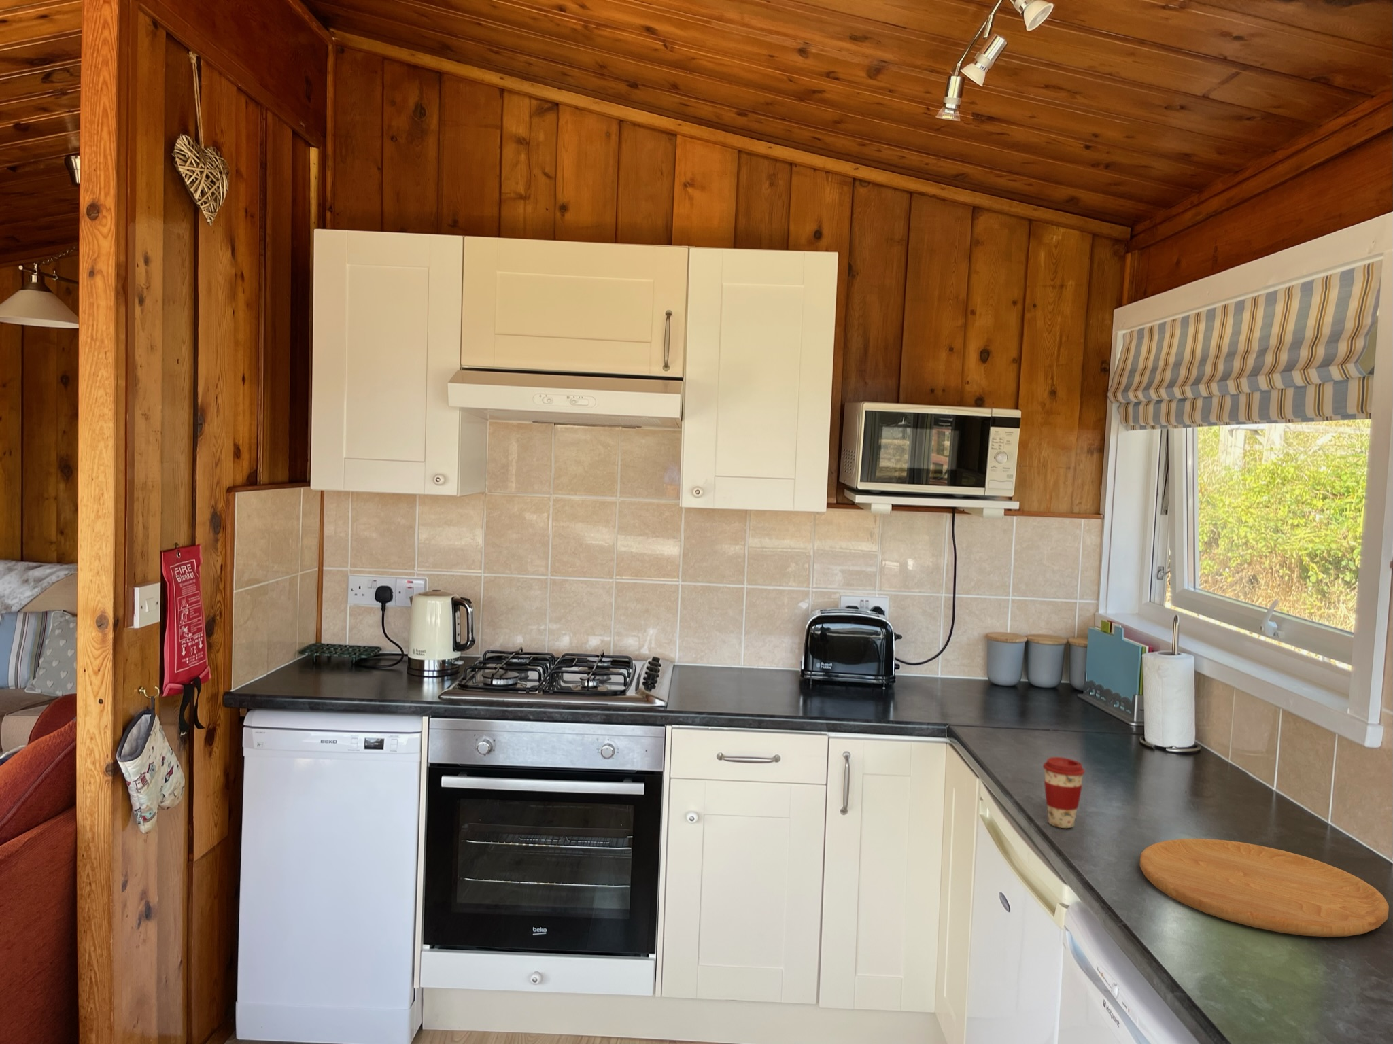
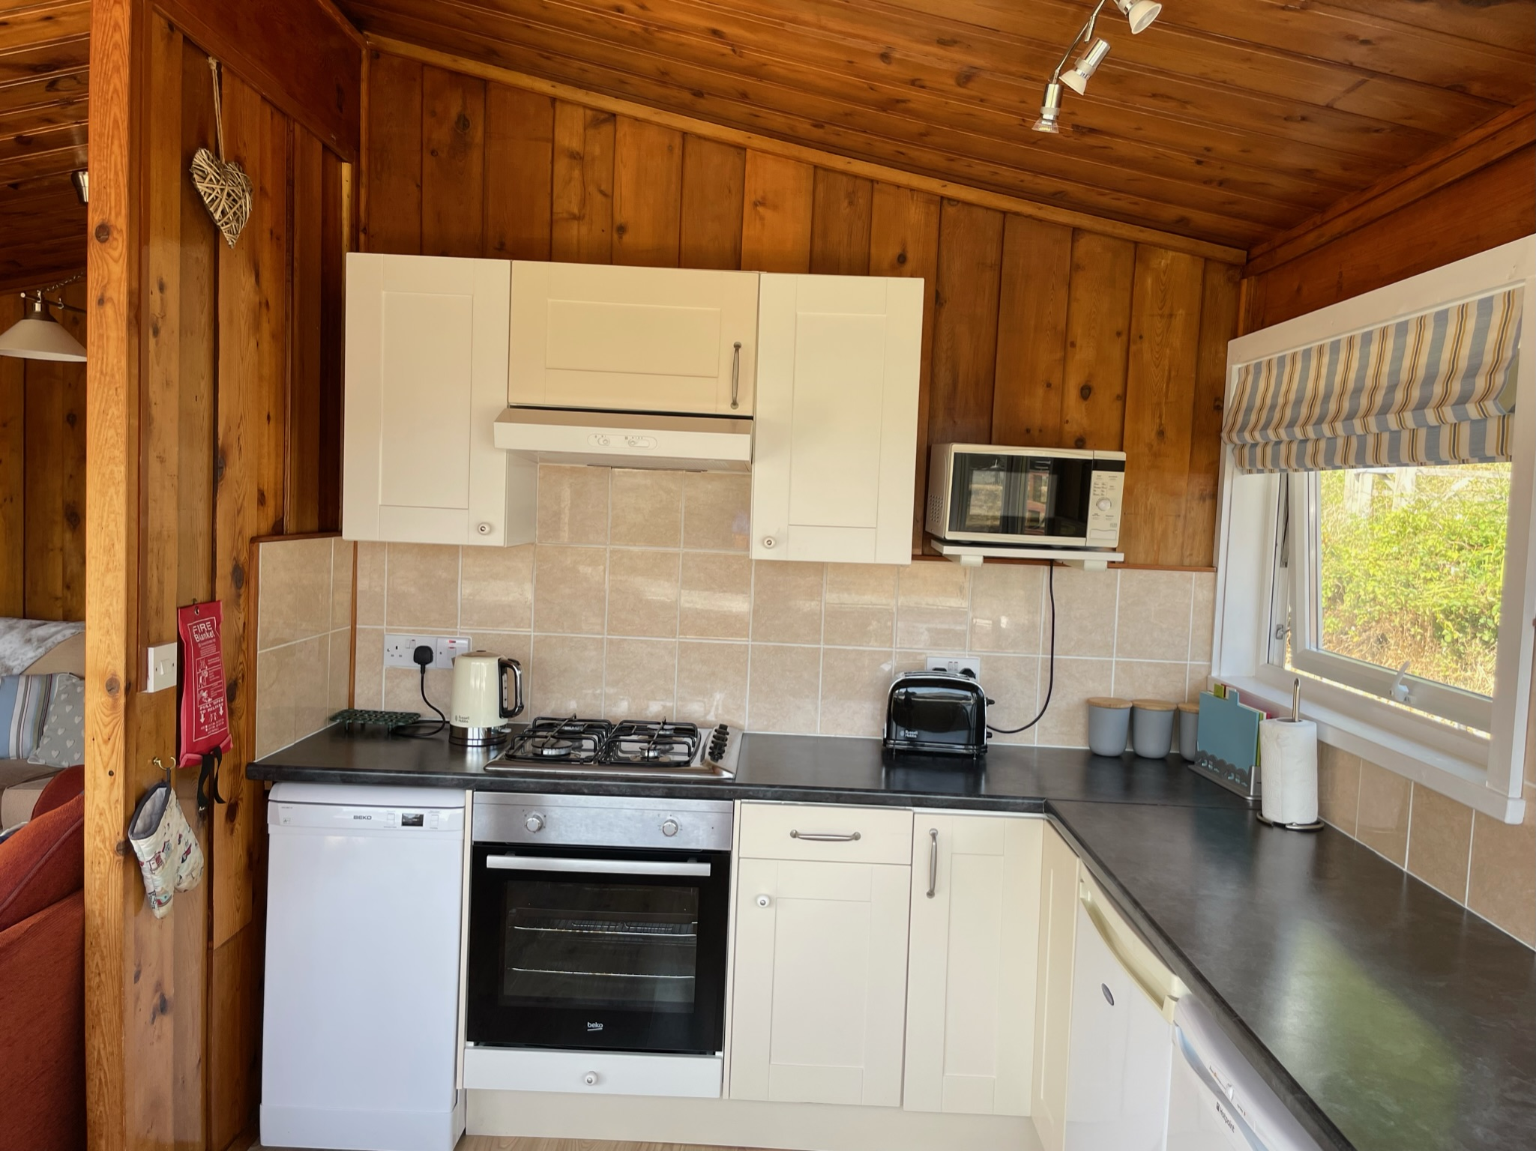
- cutting board (1257, 884)
- coffee cup (1062, 793)
